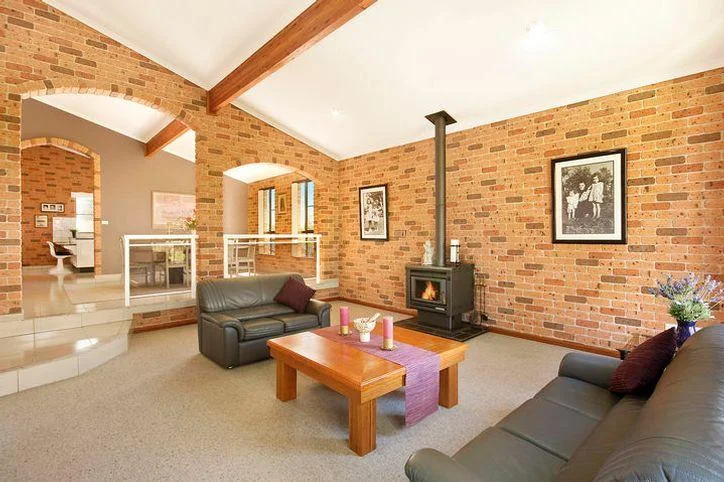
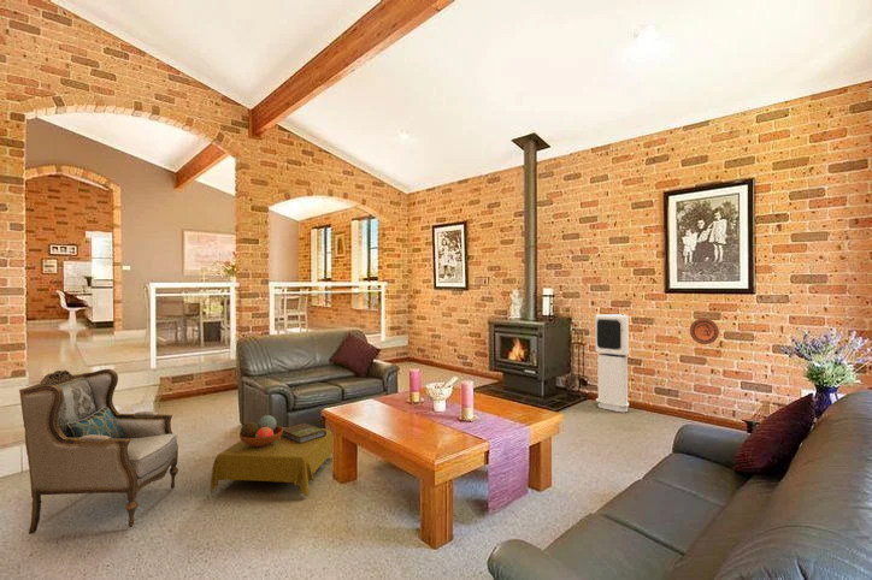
+ armchair (107, 439)
+ decorative plate (703, 331)
+ side table (281, 444)
+ air purifier (617, 360)
